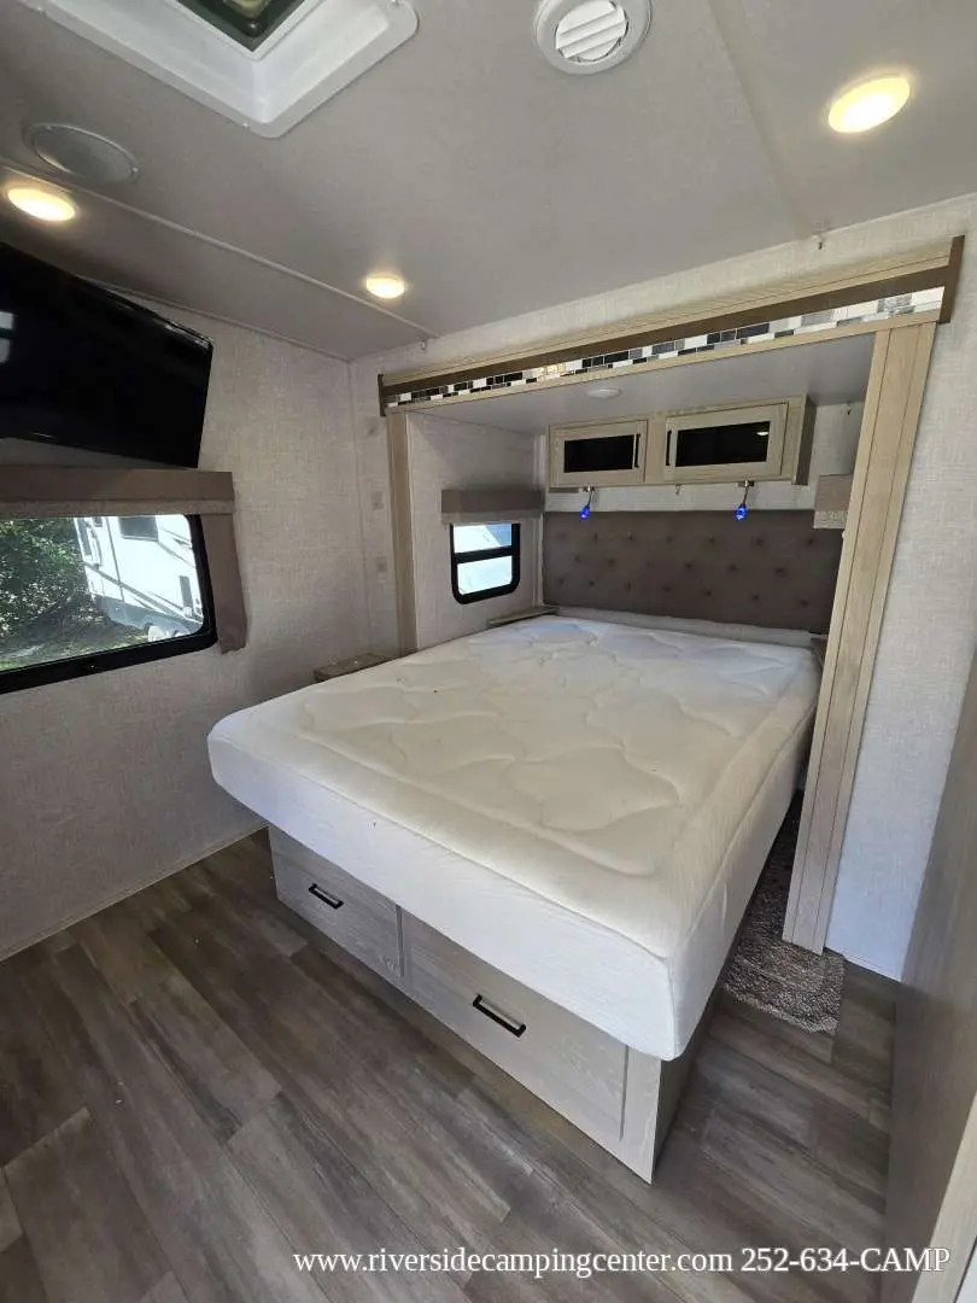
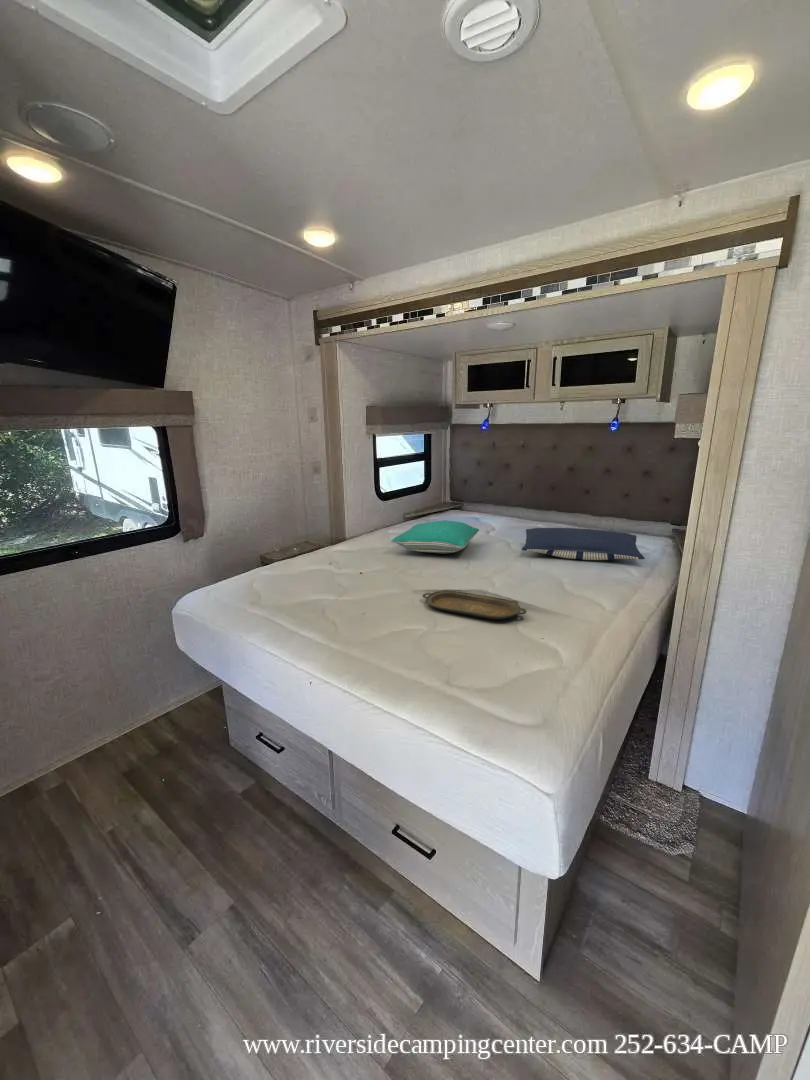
+ pillow (436, 536)
+ pillow (579, 543)
+ serving tray (471, 605)
